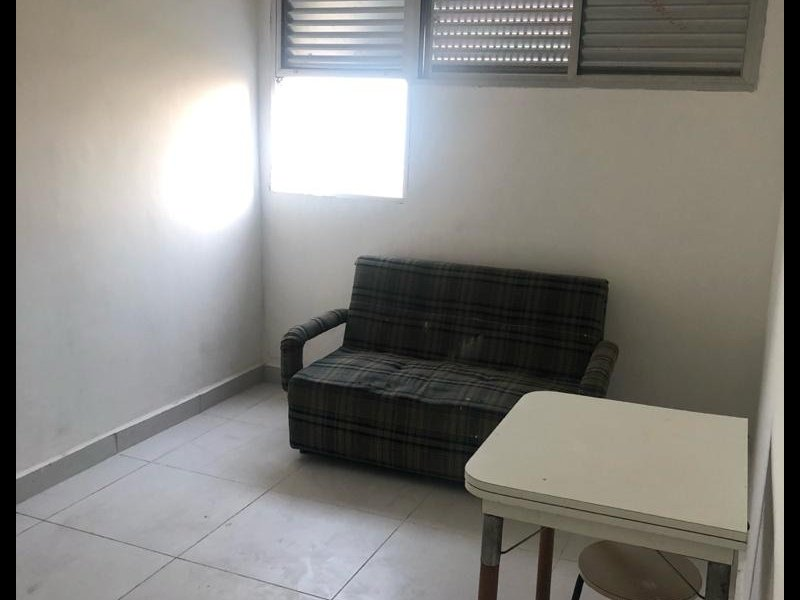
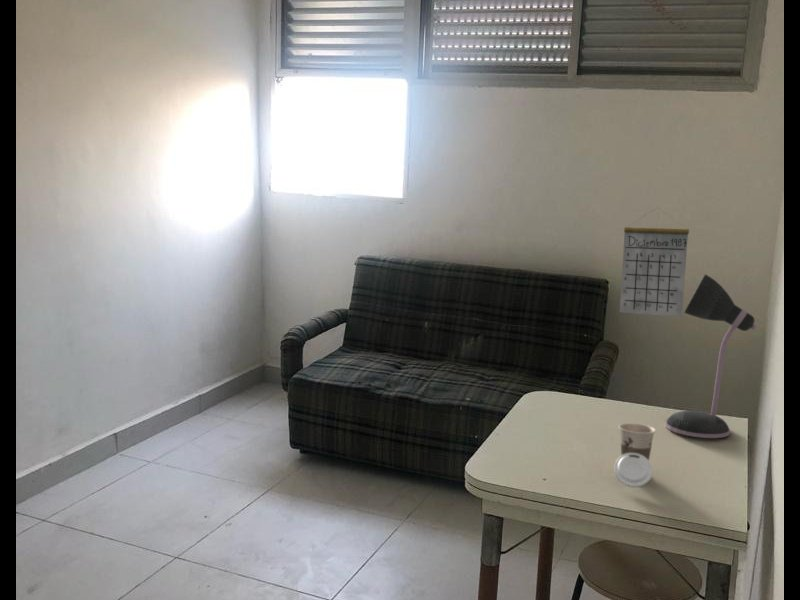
+ cup (635, 454)
+ calendar (654, 261)
+ desk lamp (719, 353)
